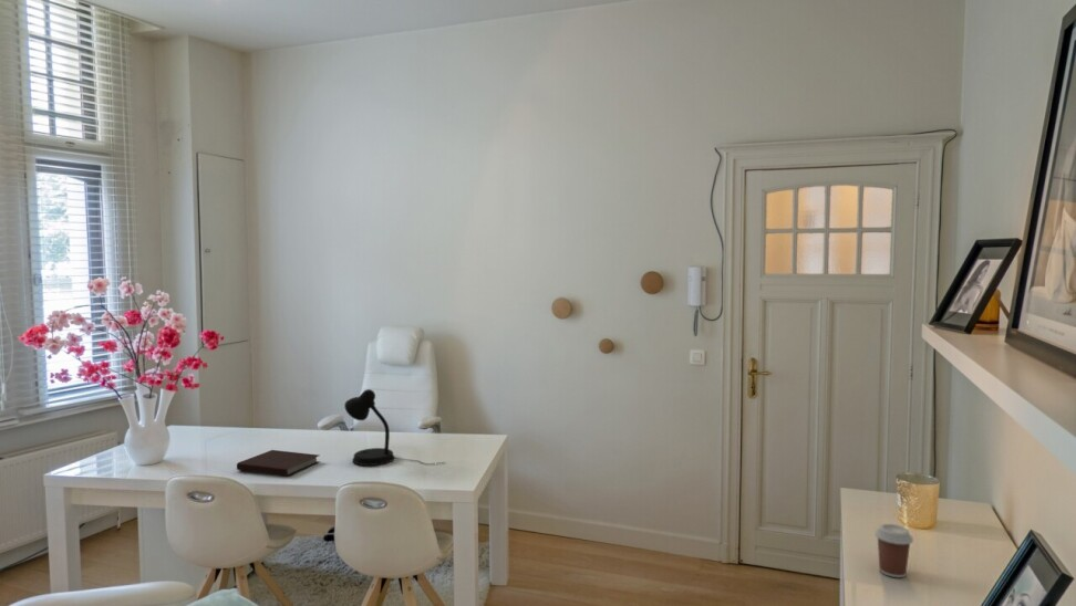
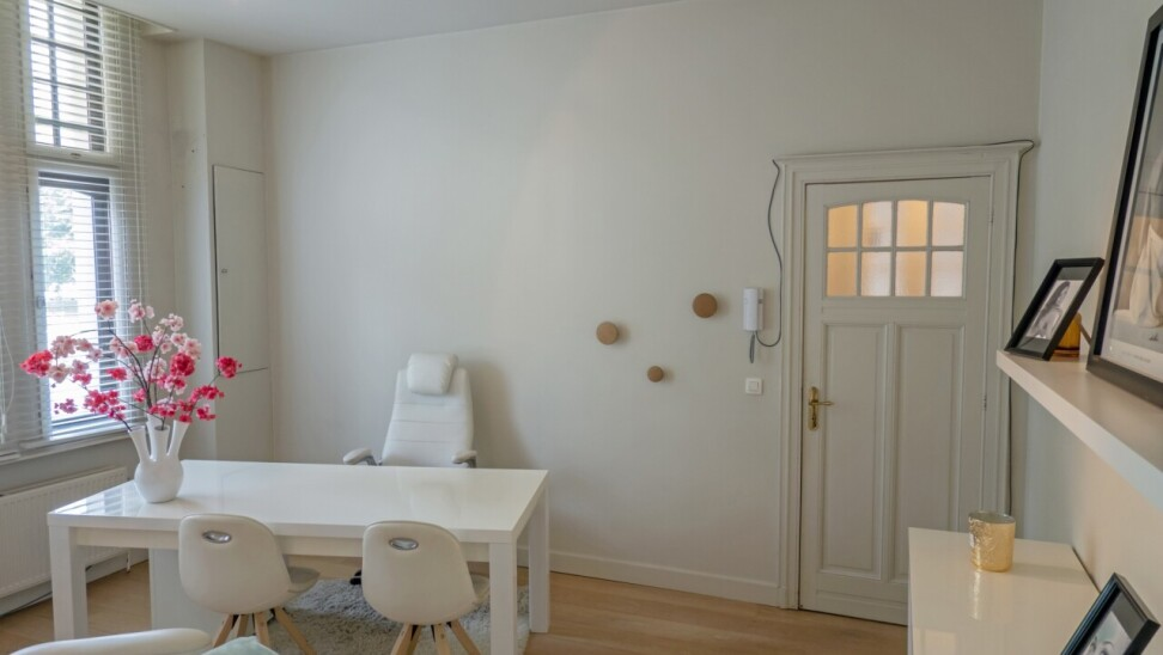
- notebook (279, 462)
- desk lamp (387, 426)
- coffee cup (893, 550)
